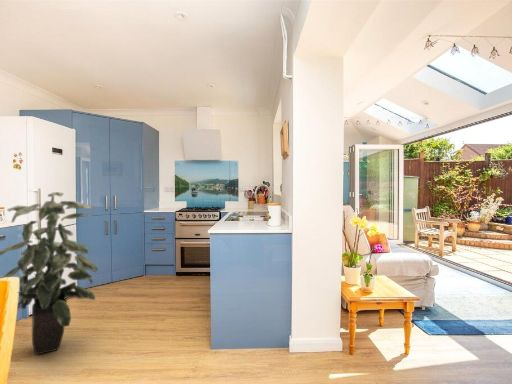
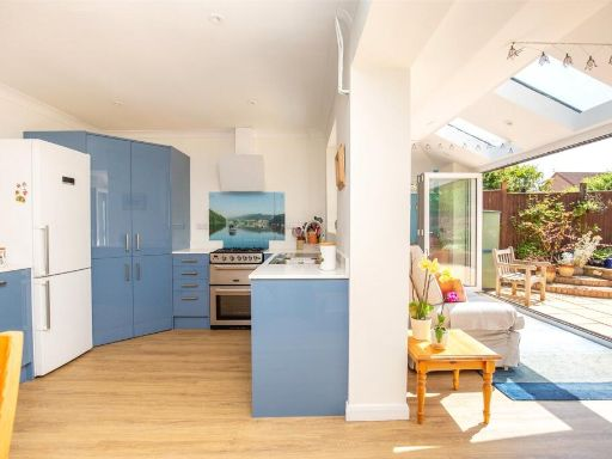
- indoor plant (53, 271)
